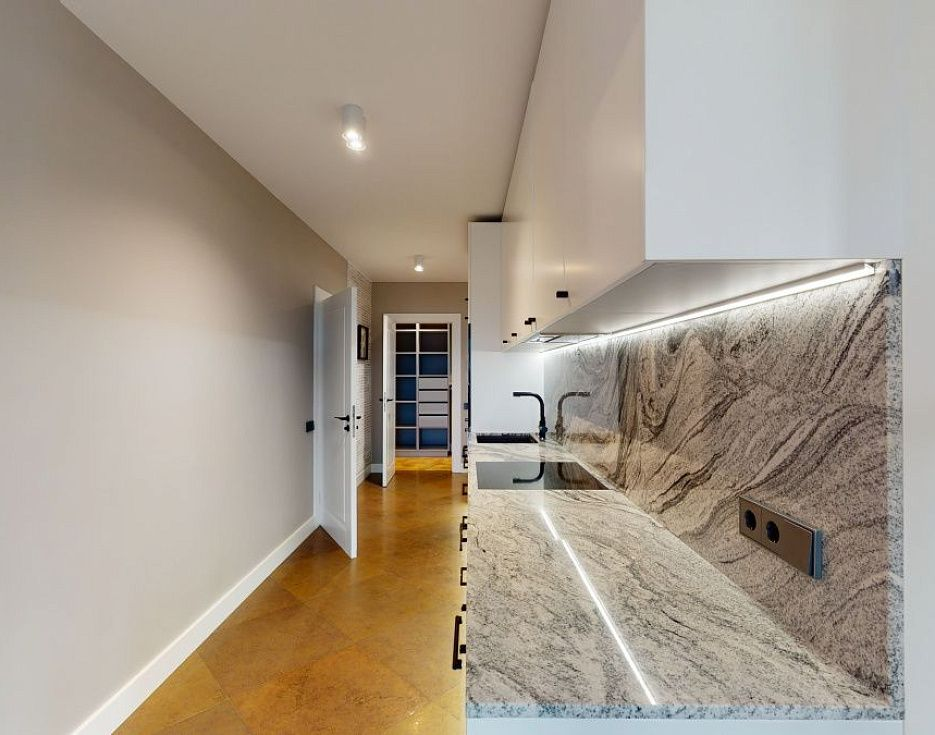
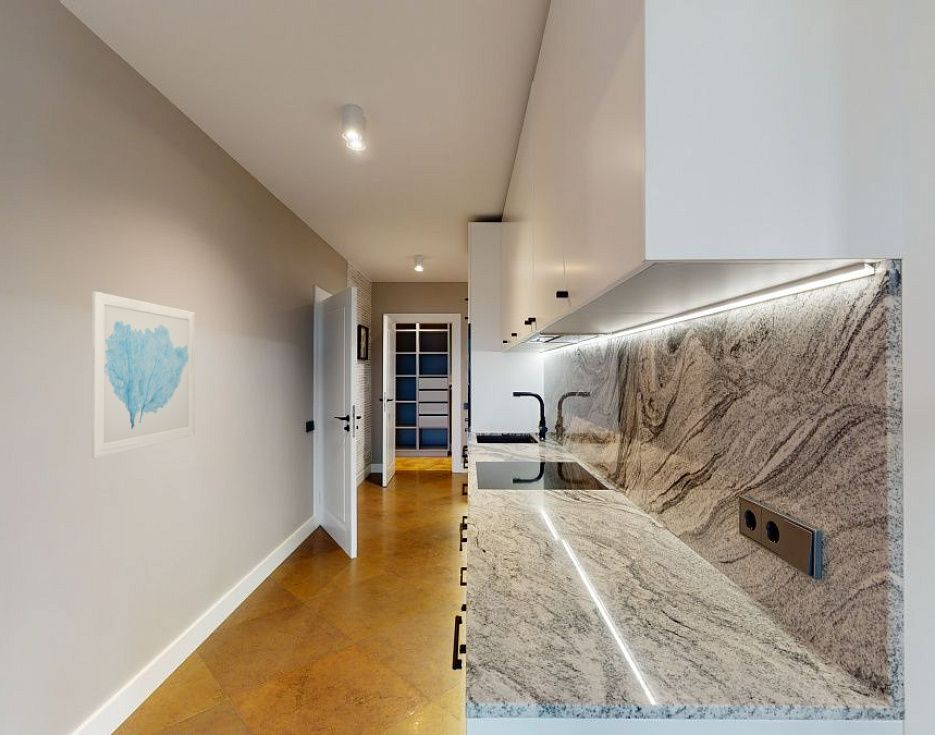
+ wall art (151, 373)
